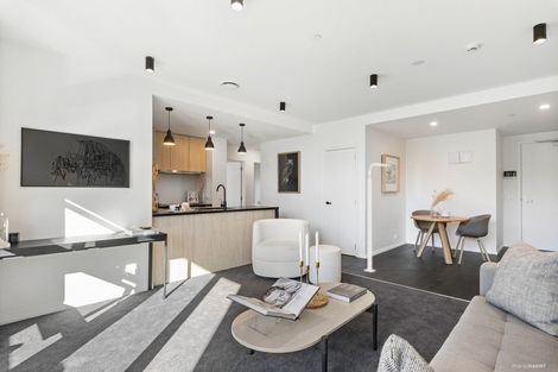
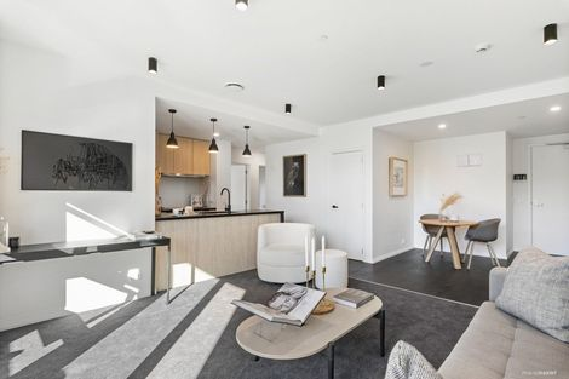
- street lamp (370, 214)
